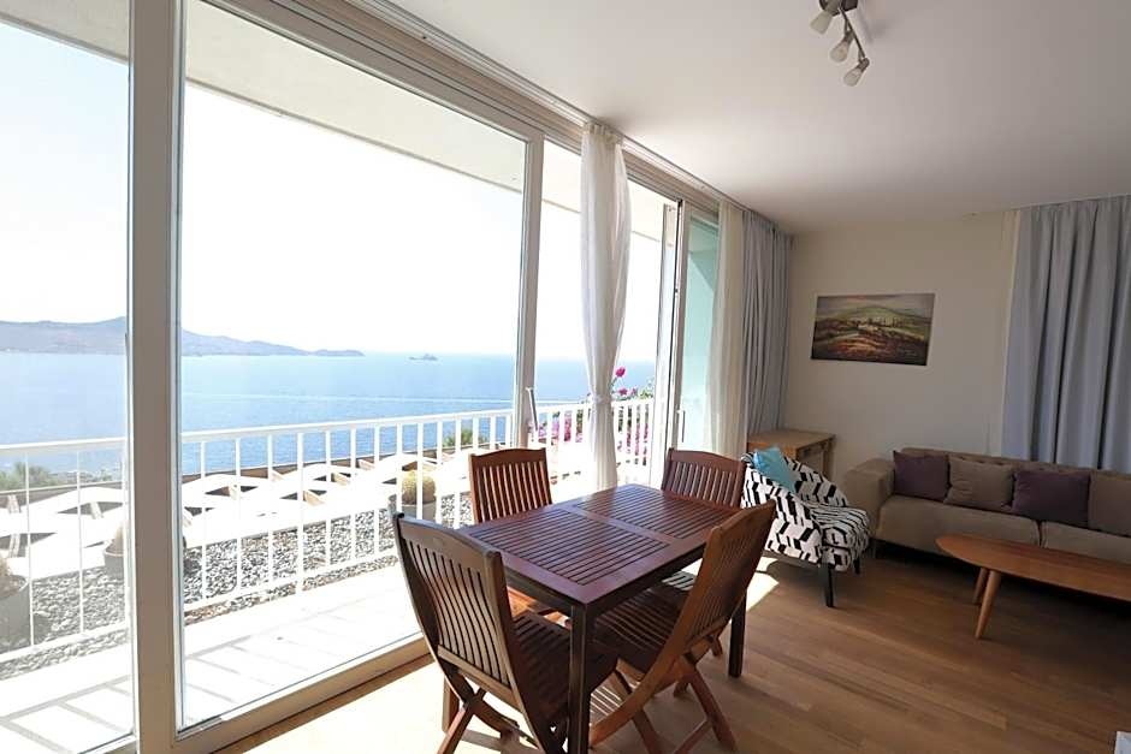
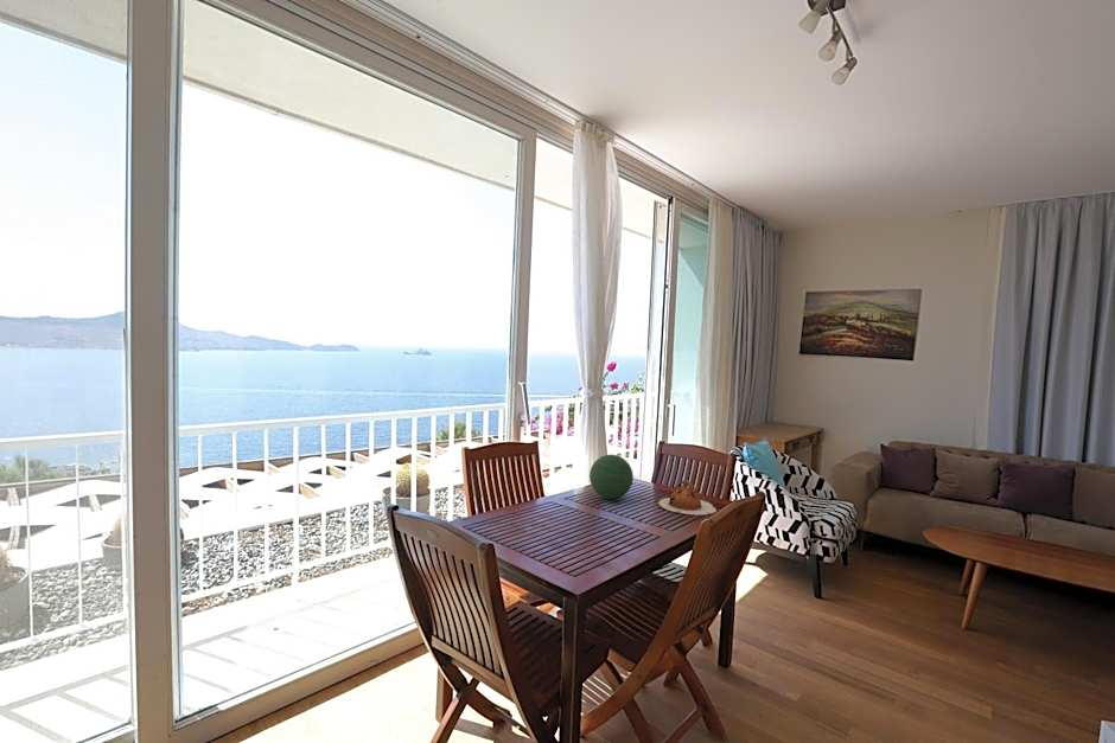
+ teapot (688, 493)
+ decorative orb (611, 476)
